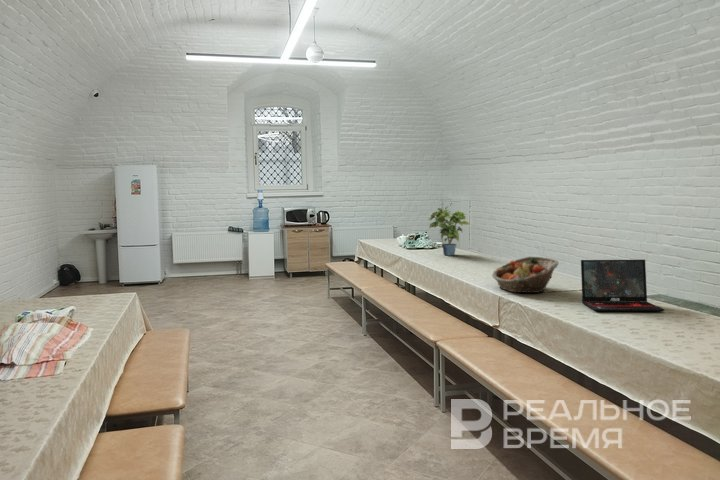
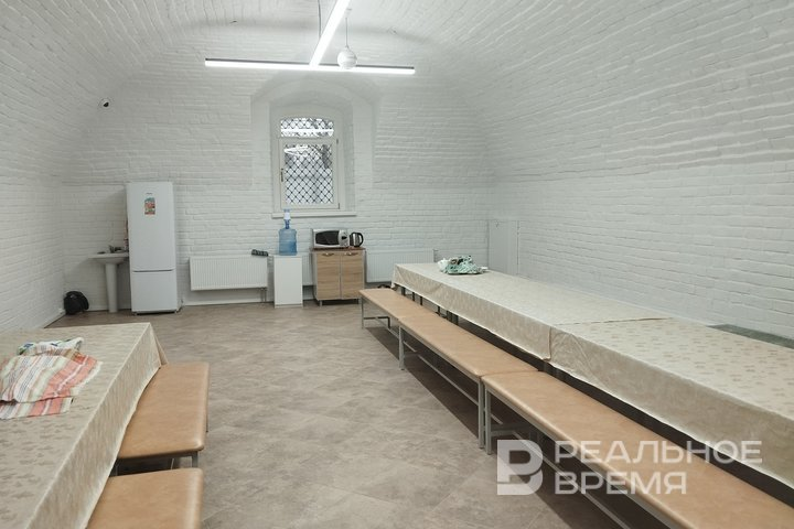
- fruit basket (524, 274)
- potted plant (447, 230)
- laptop (620, 284)
